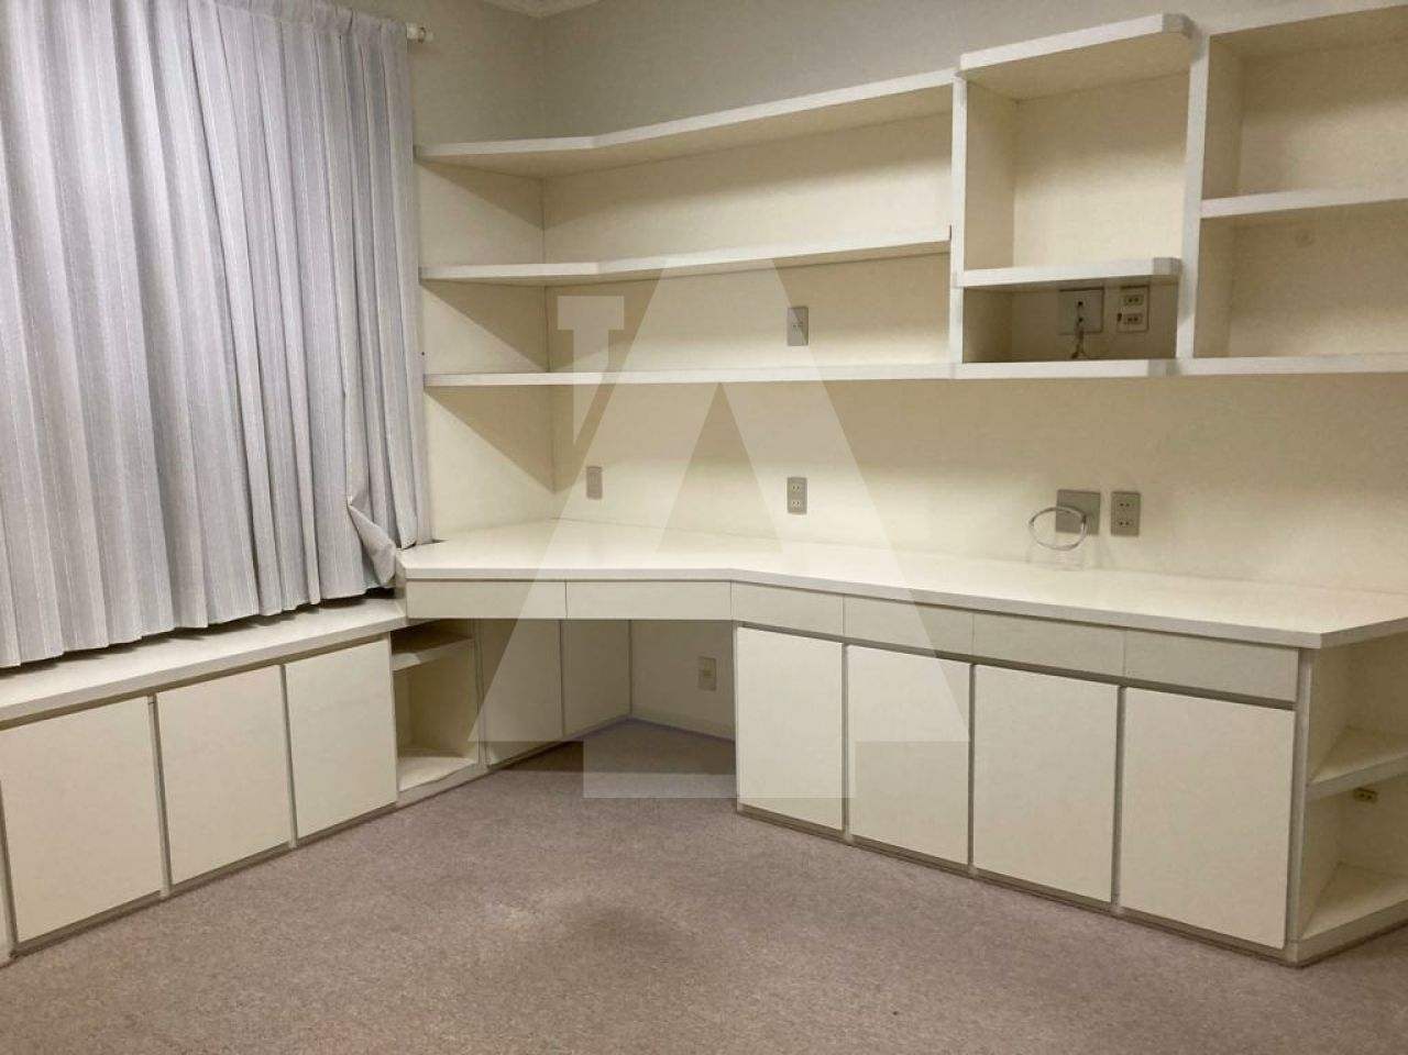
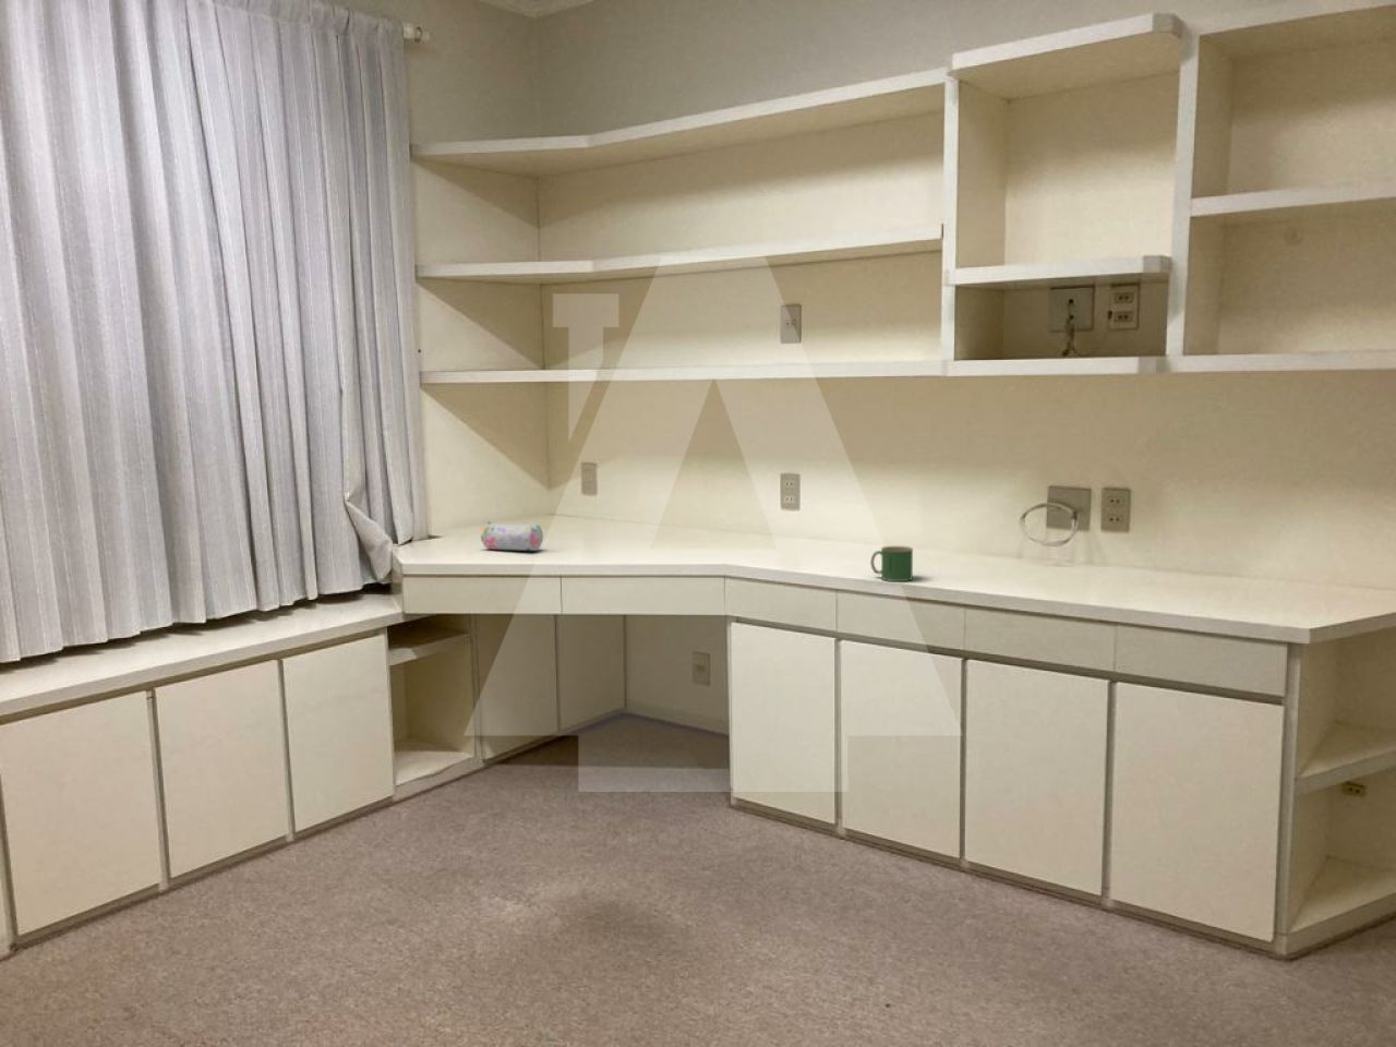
+ pencil case (511, 536)
+ mug (891, 563)
